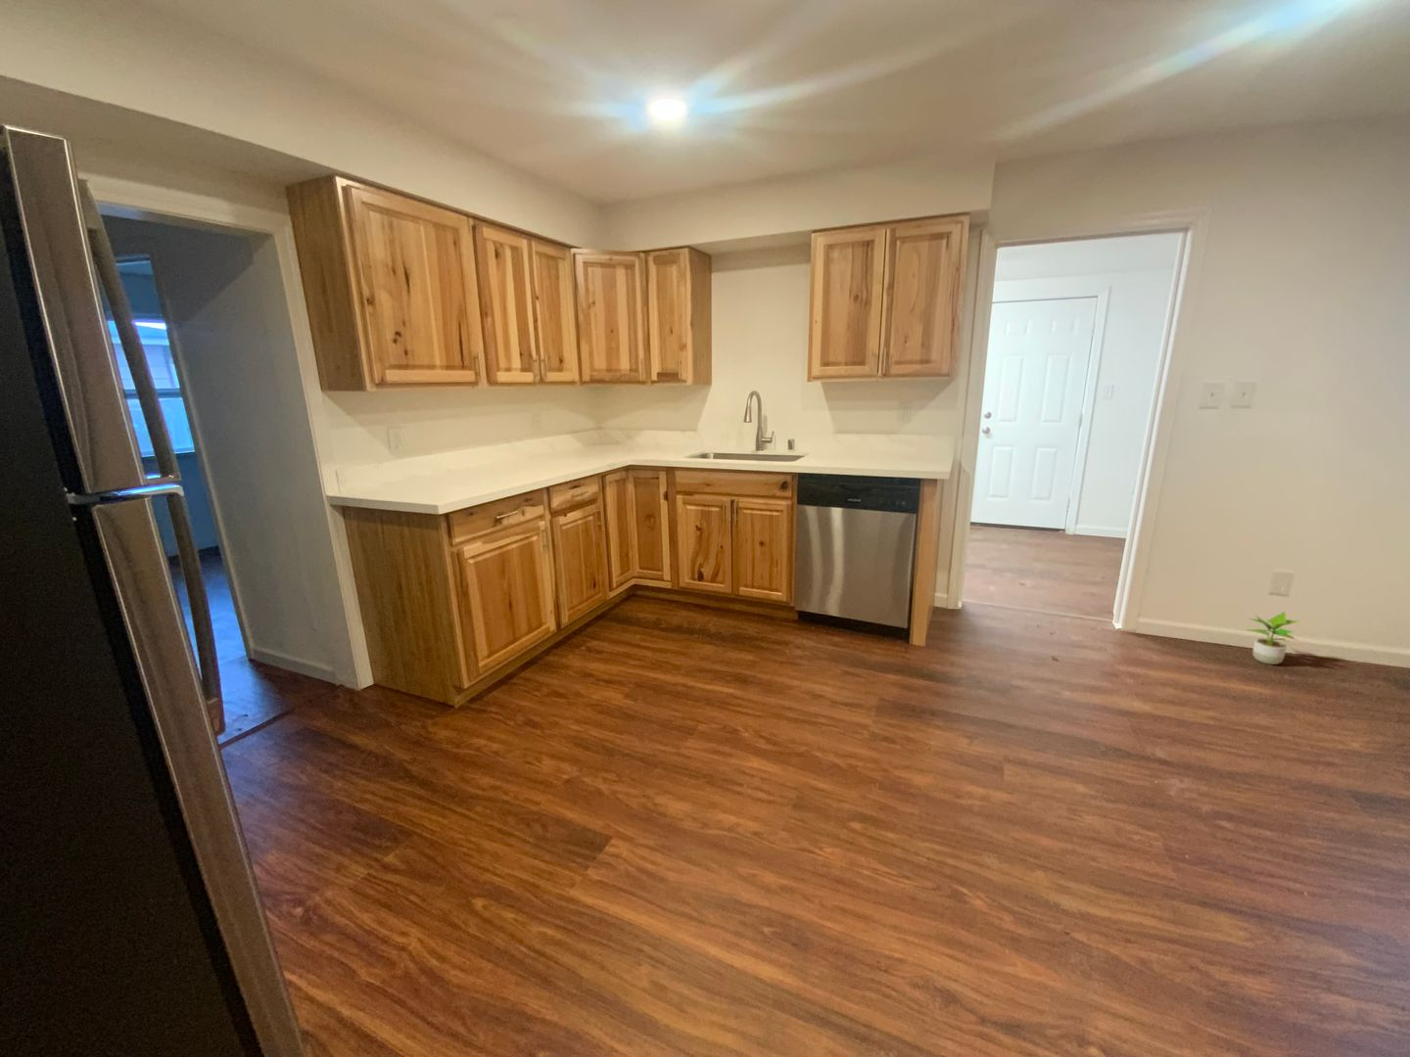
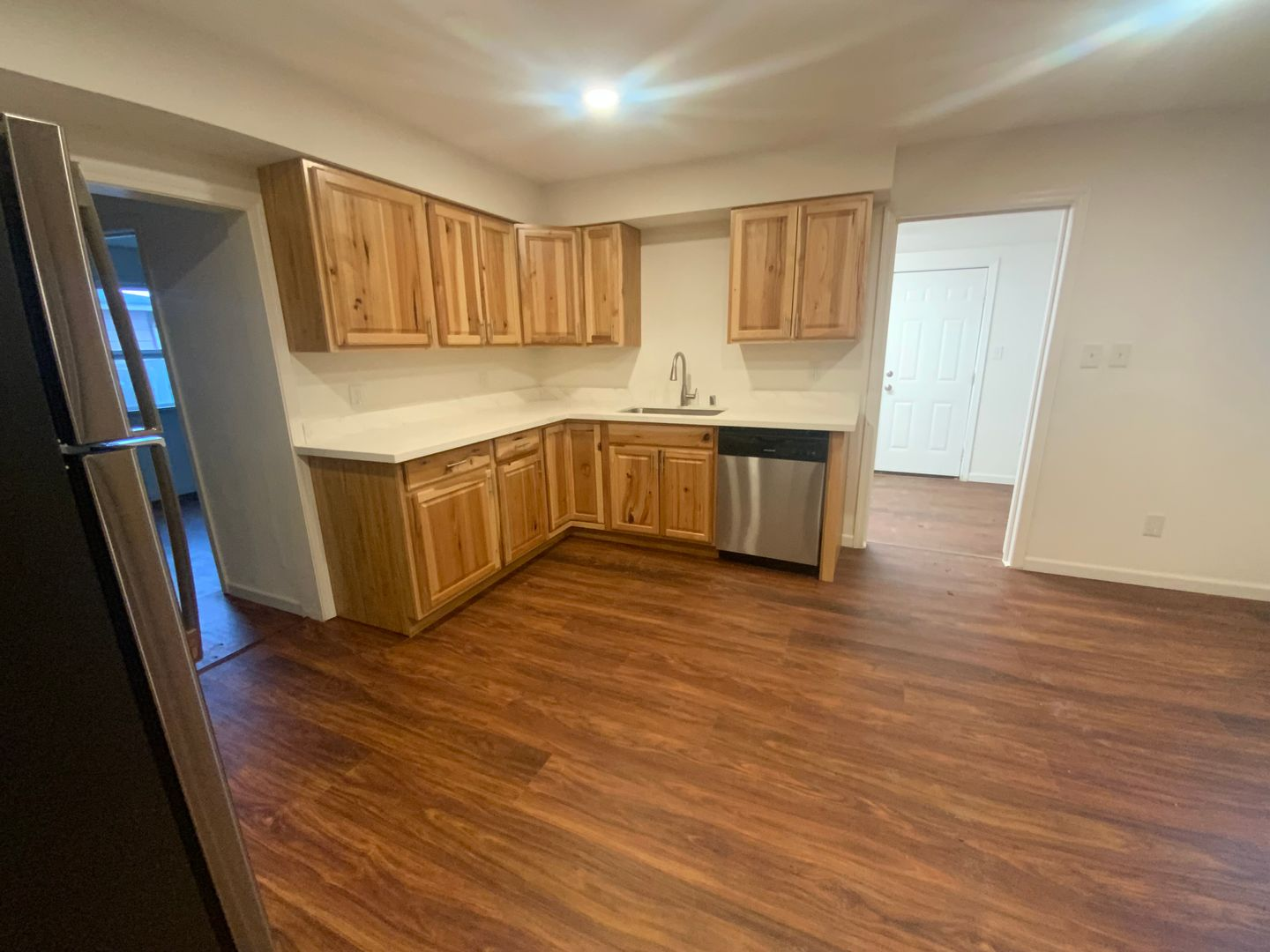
- potted plant (1268, 635)
